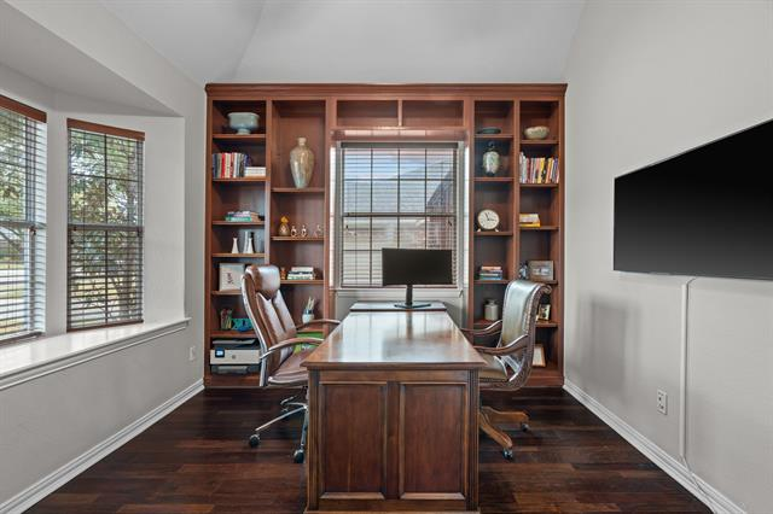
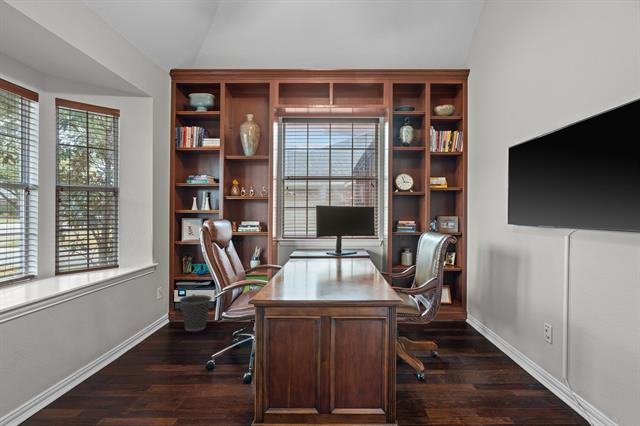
+ wastebasket (195, 313)
